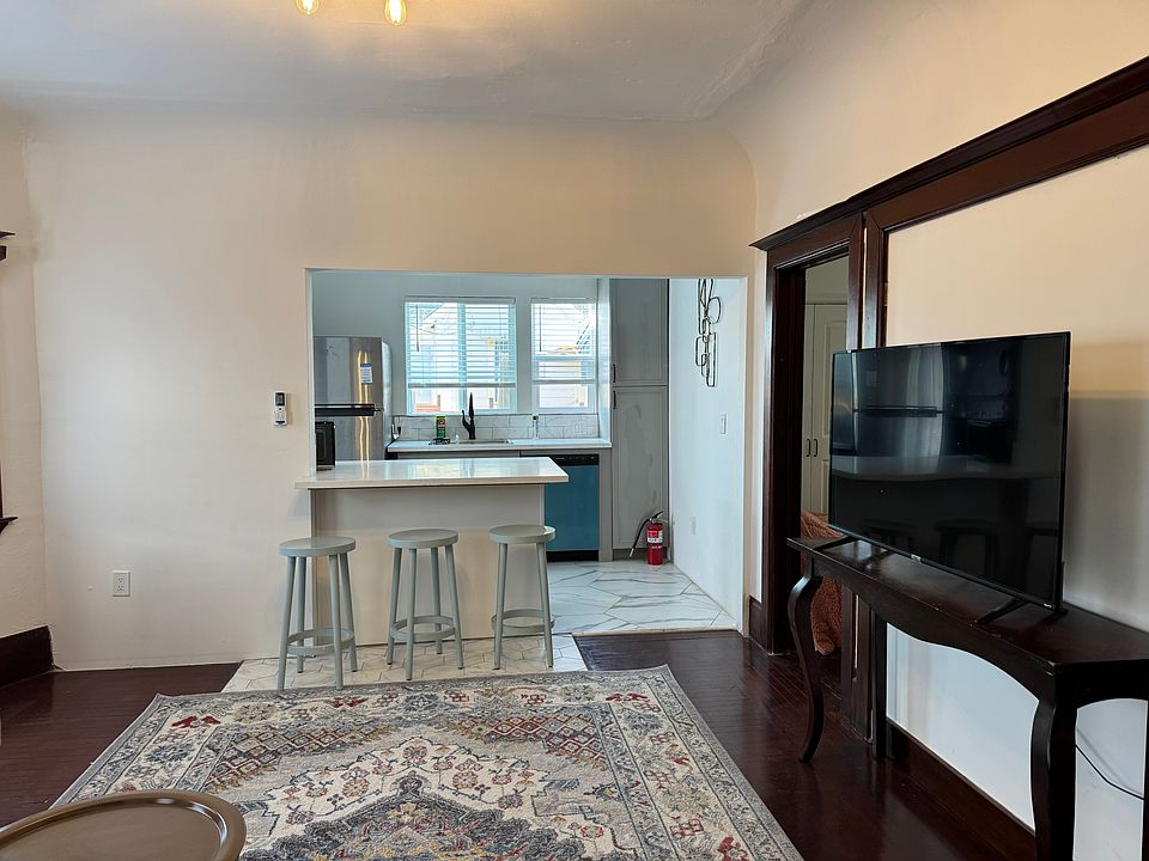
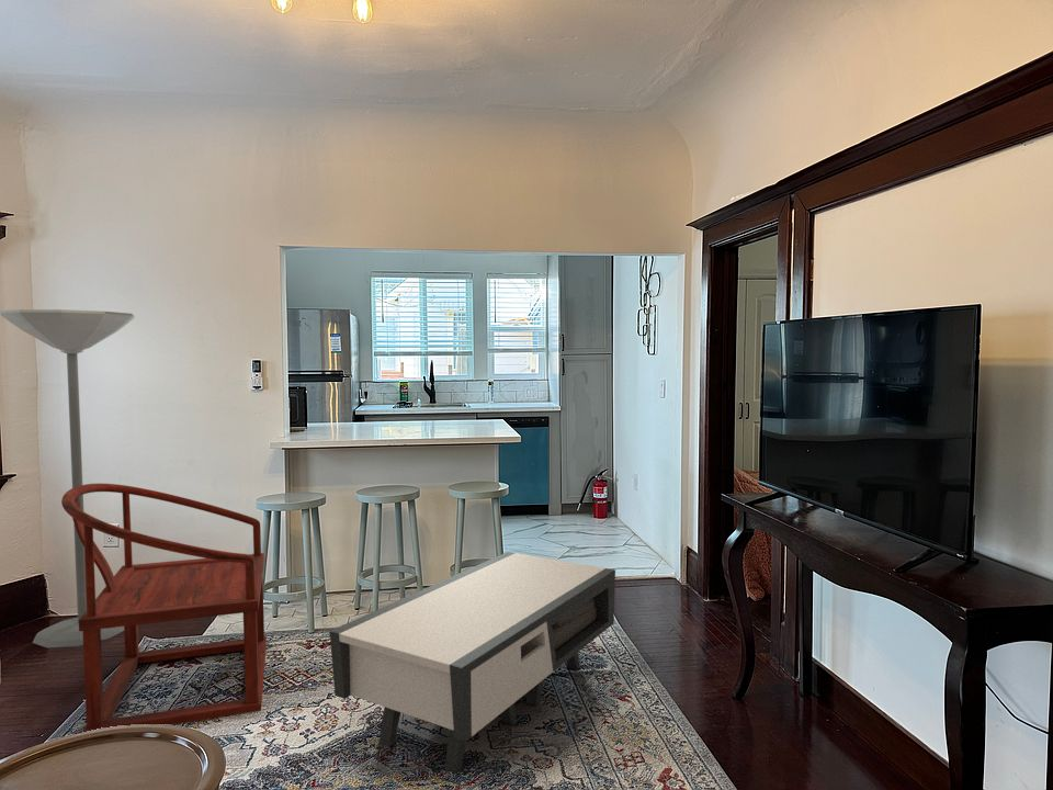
+ armchair (170, 585)
+ floor lamp (77, 473)
+ coffee table (490, 650)
